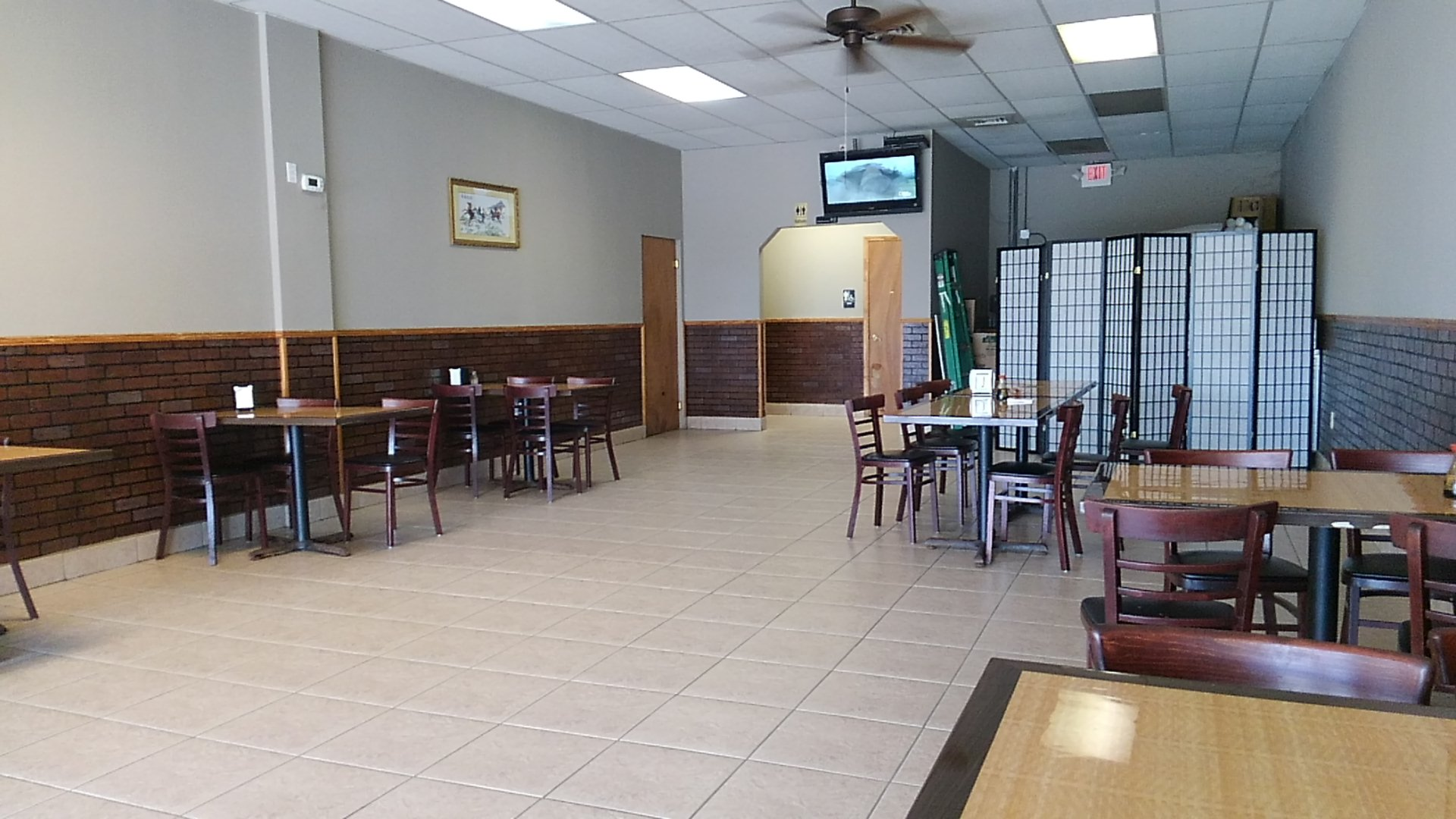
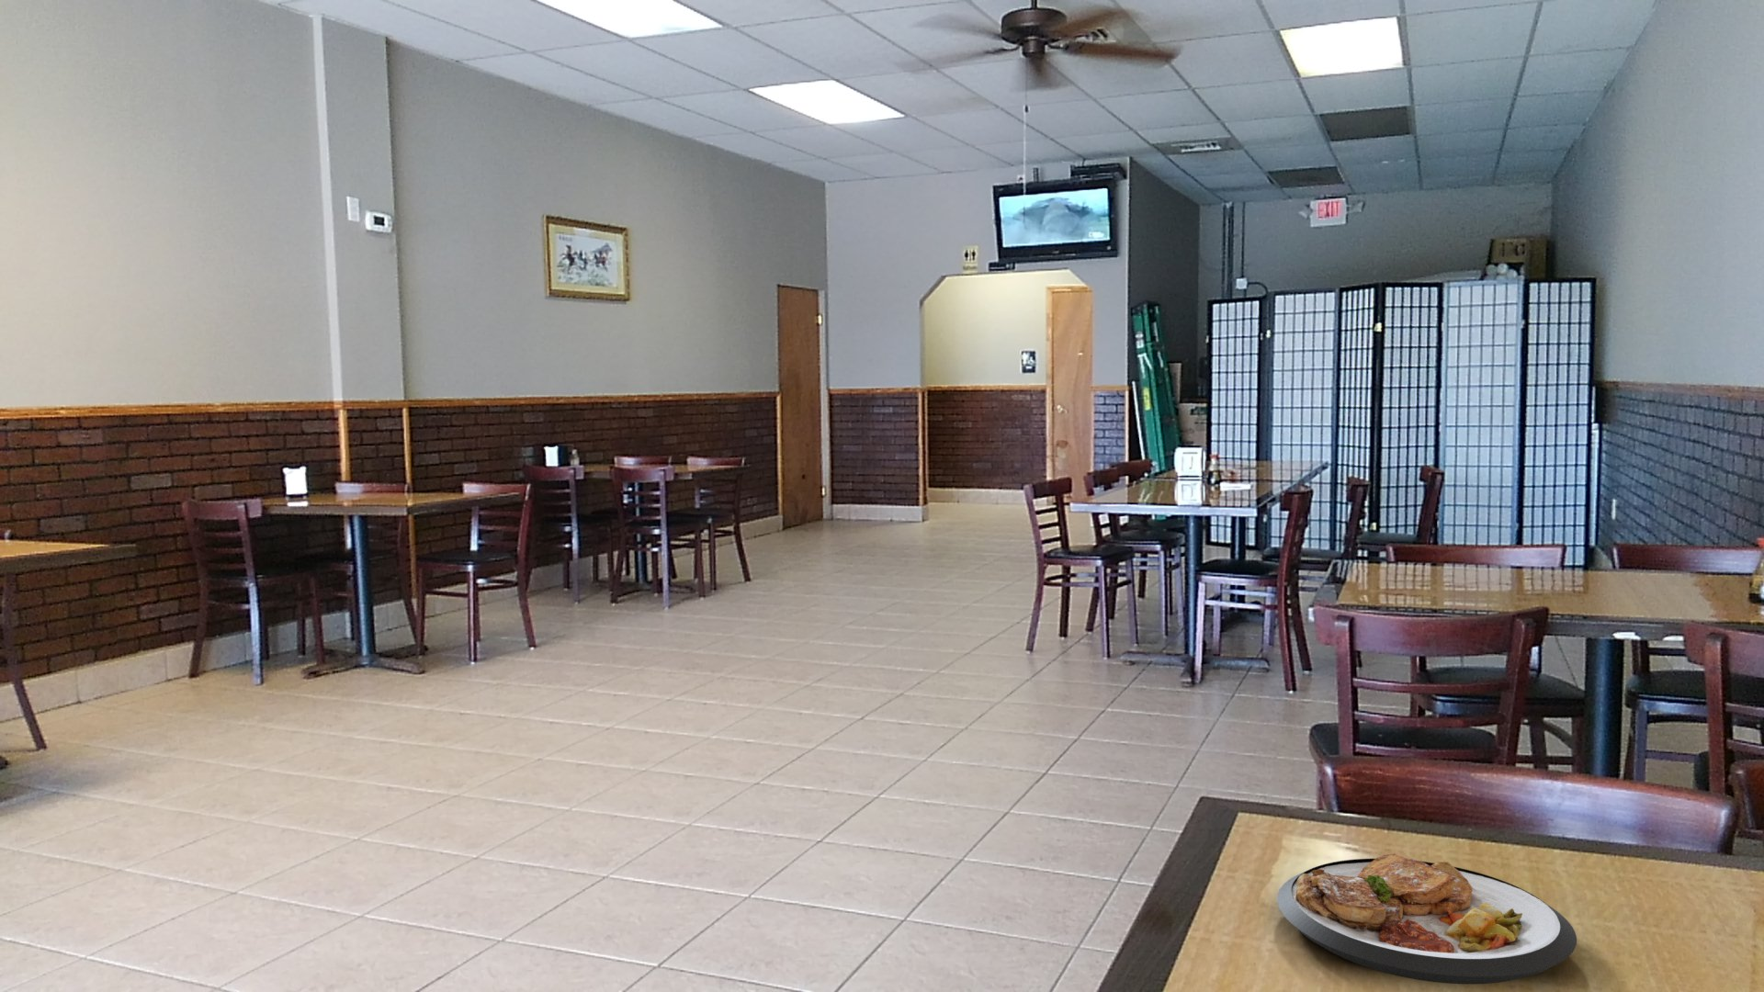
+ plate (1420, 906)
